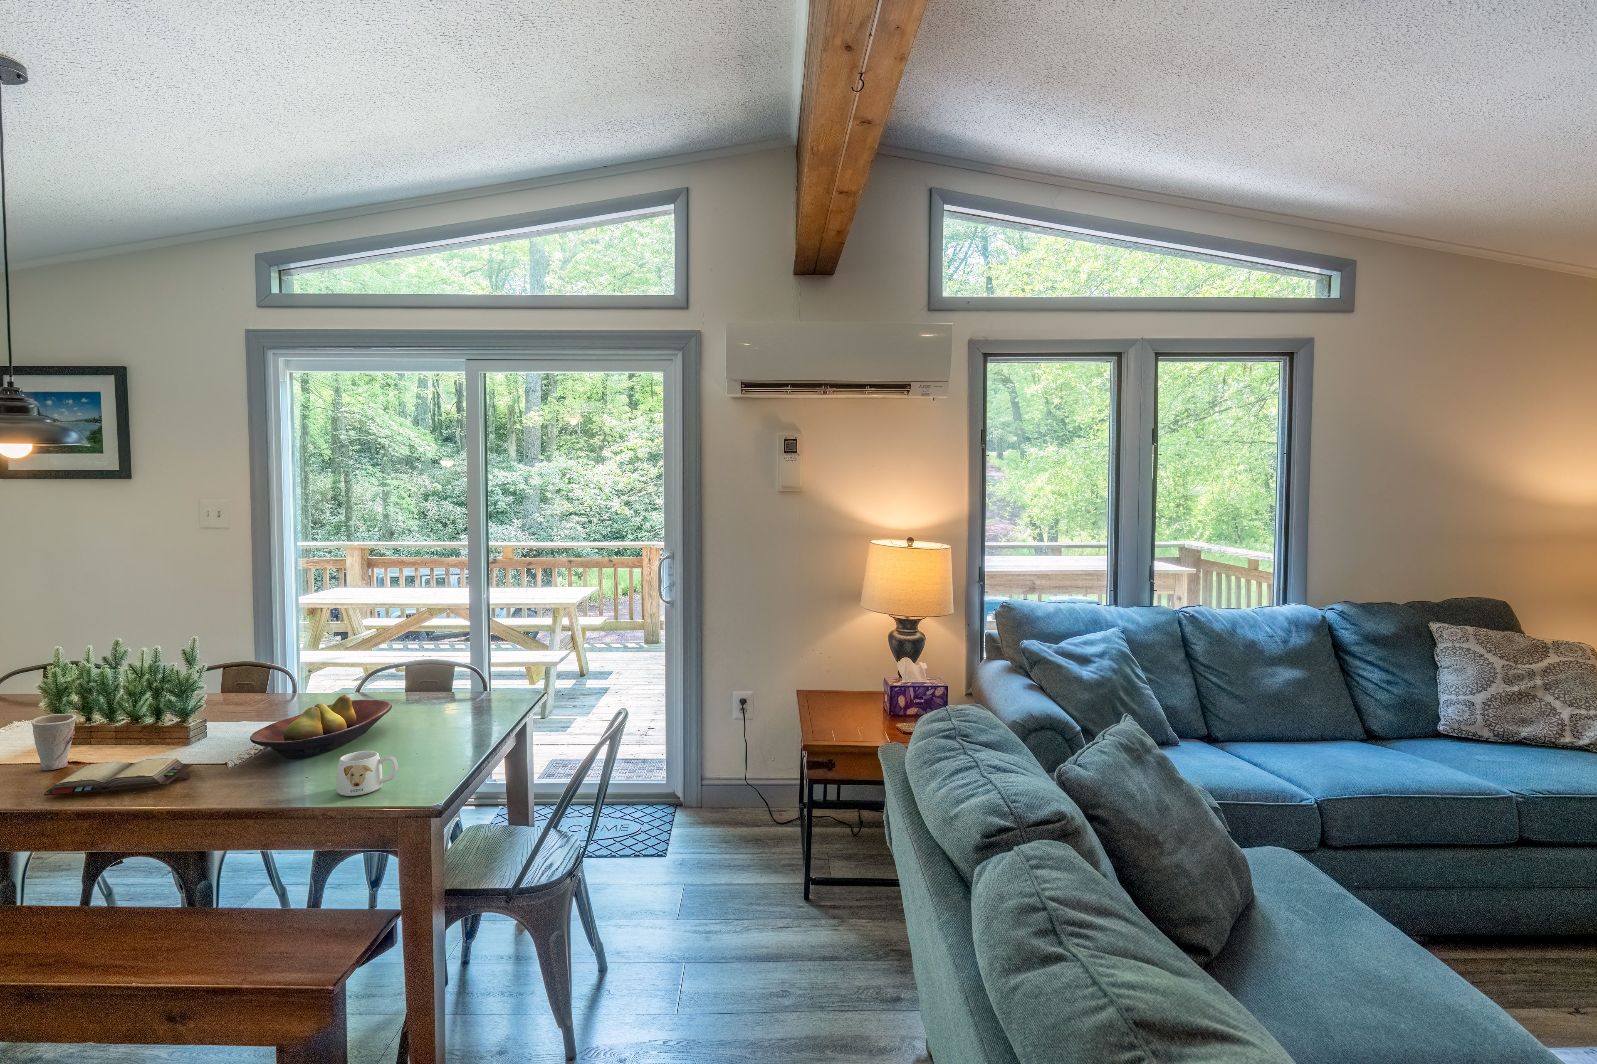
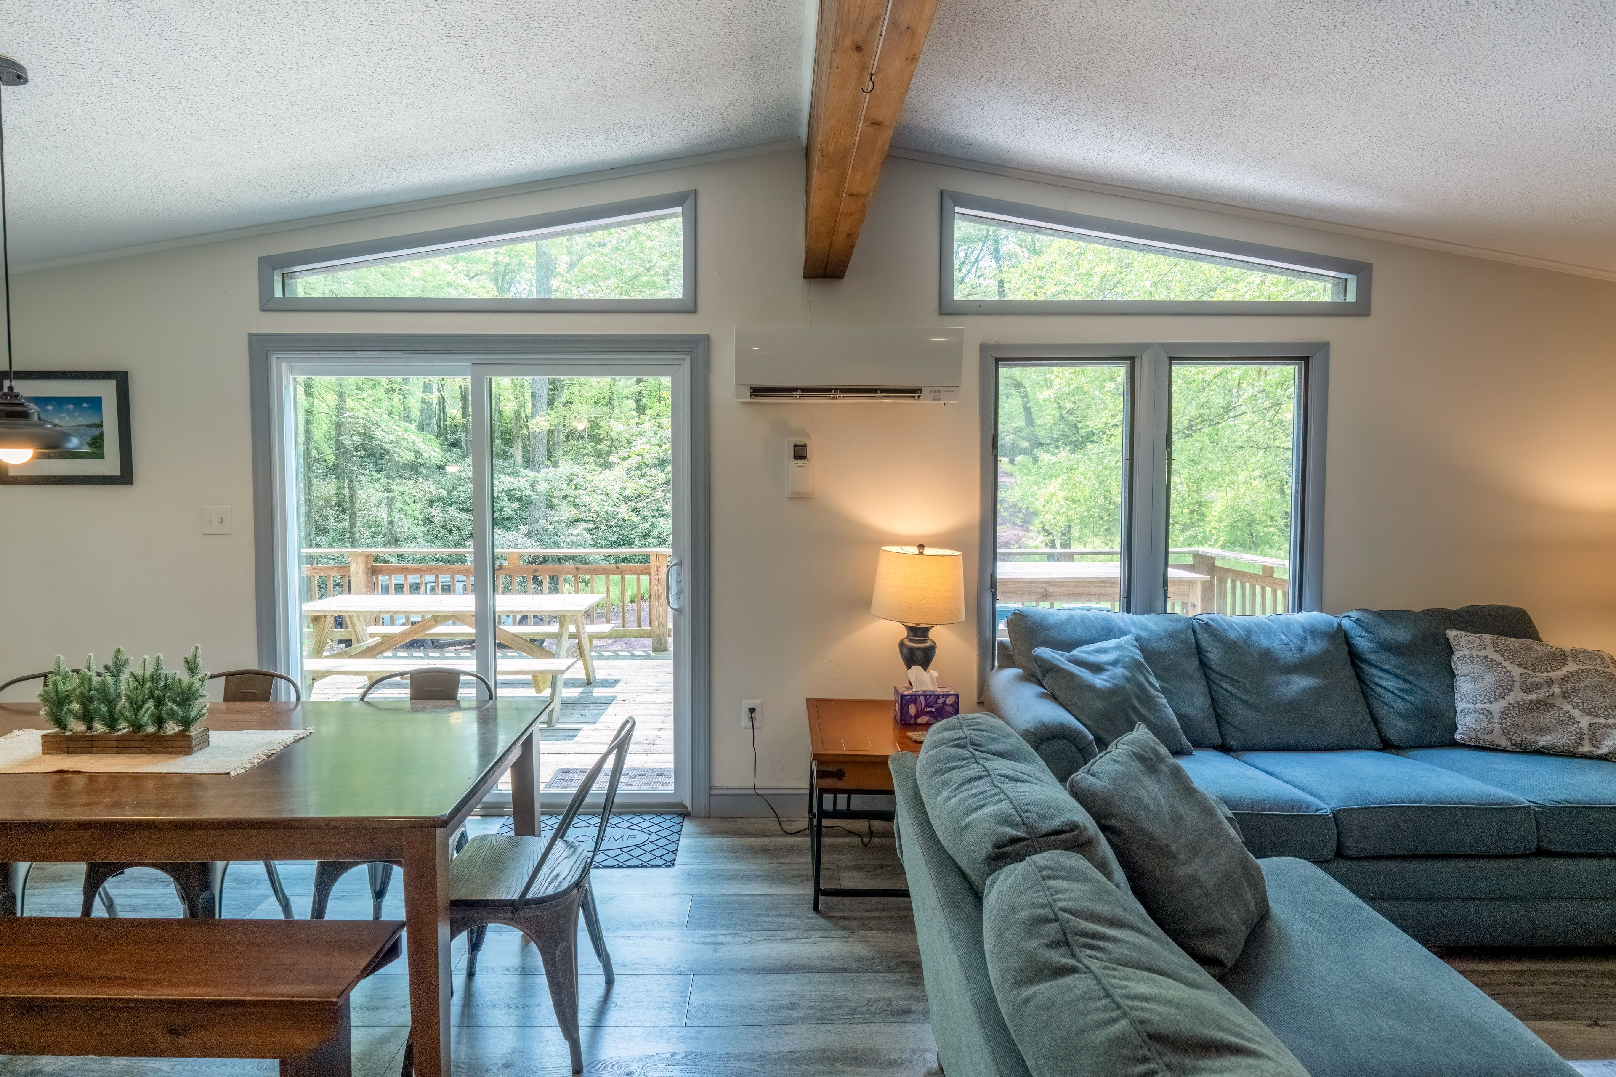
- cup (55, 742)
- mug (367, 772)
- hardback book (119, 777)
- fruit bowl (327, 721)
